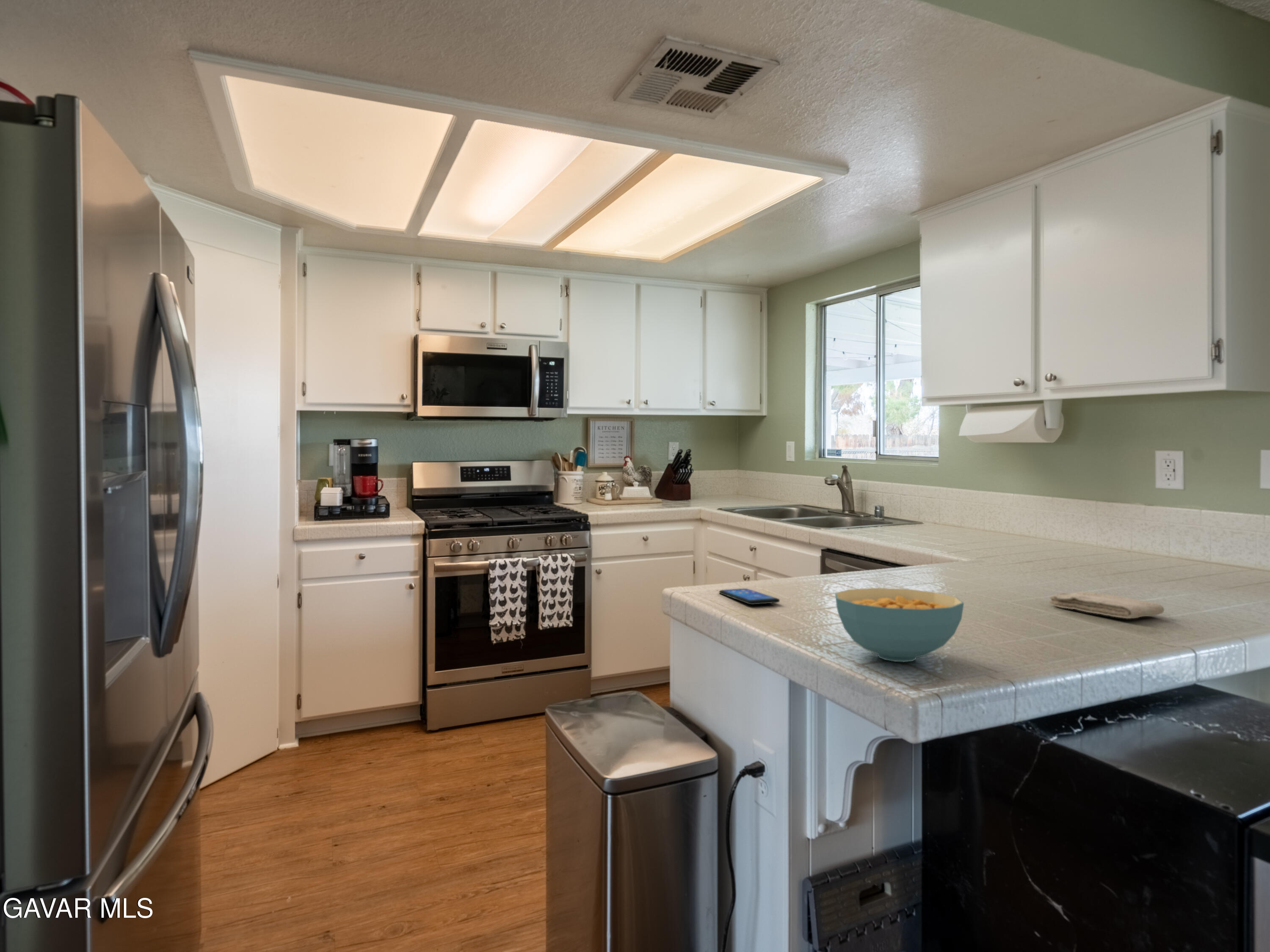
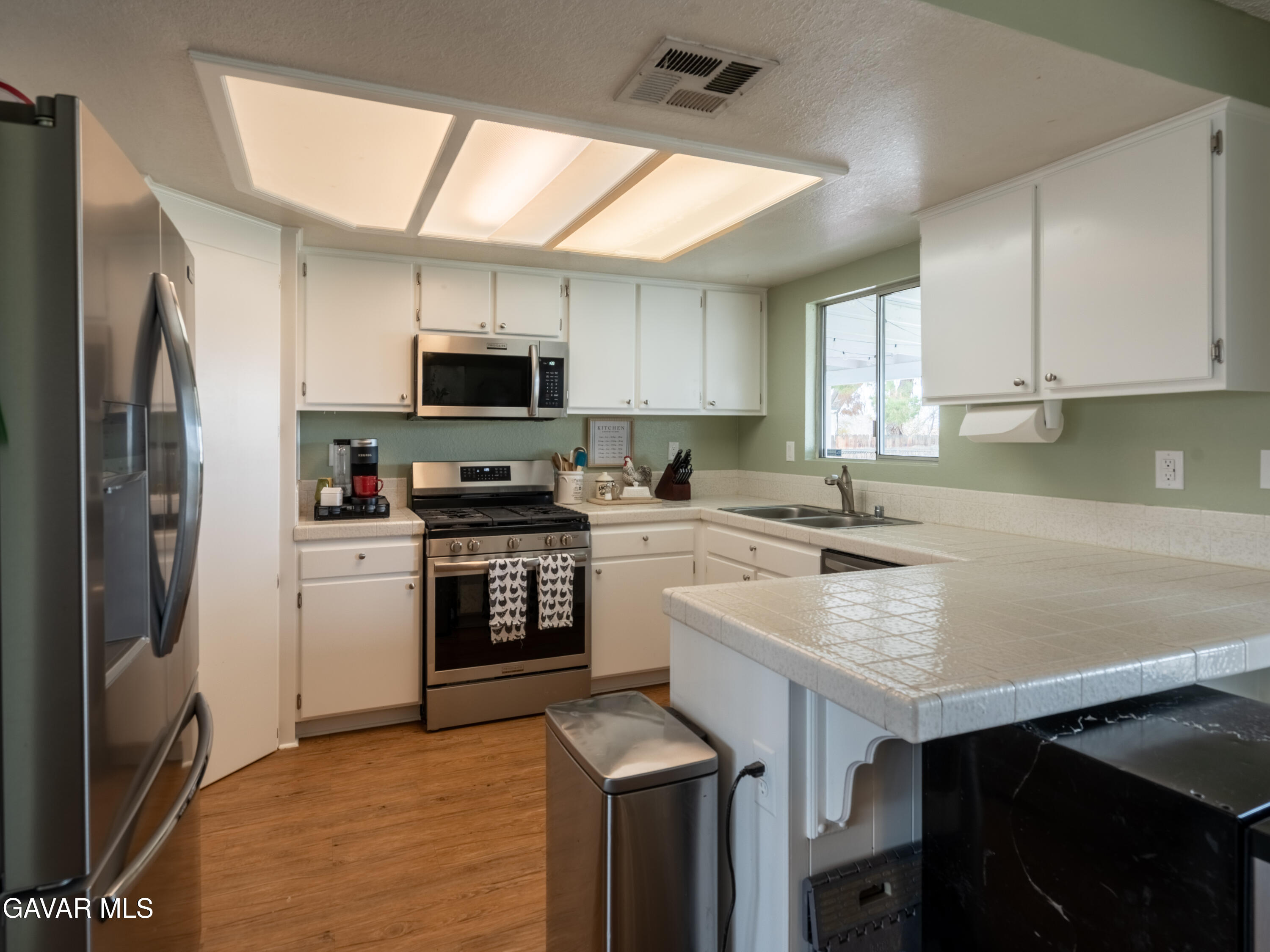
- smartphone (748, 596)
- washcloth (1104, 603)
- cereal bowl (897, 627)
